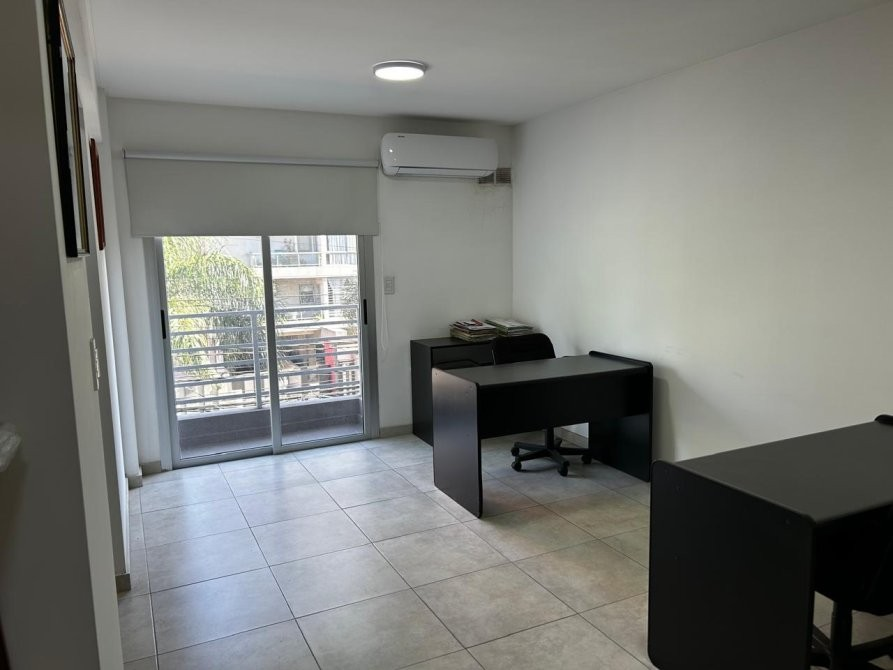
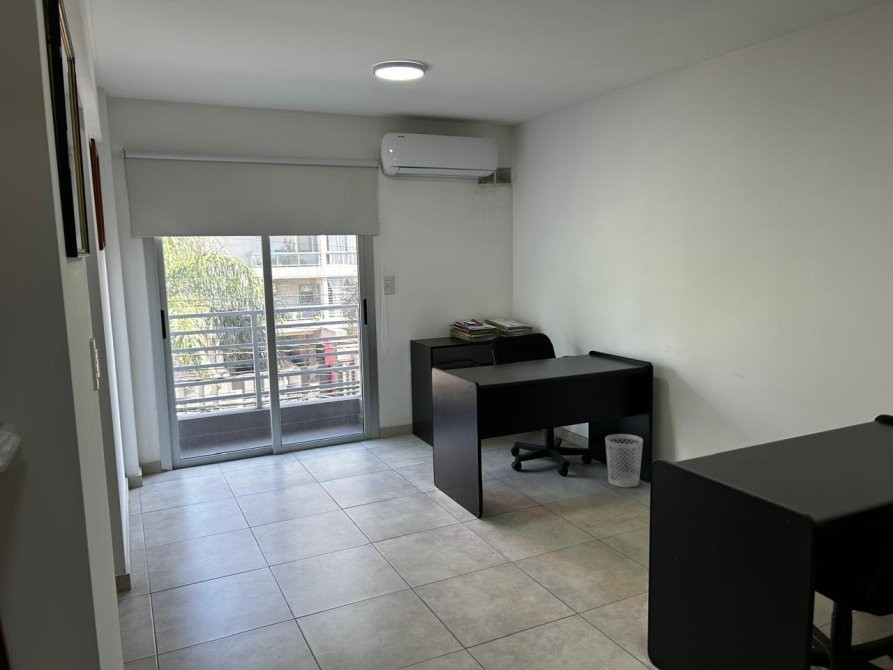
+ wastebasket (623, 460)
